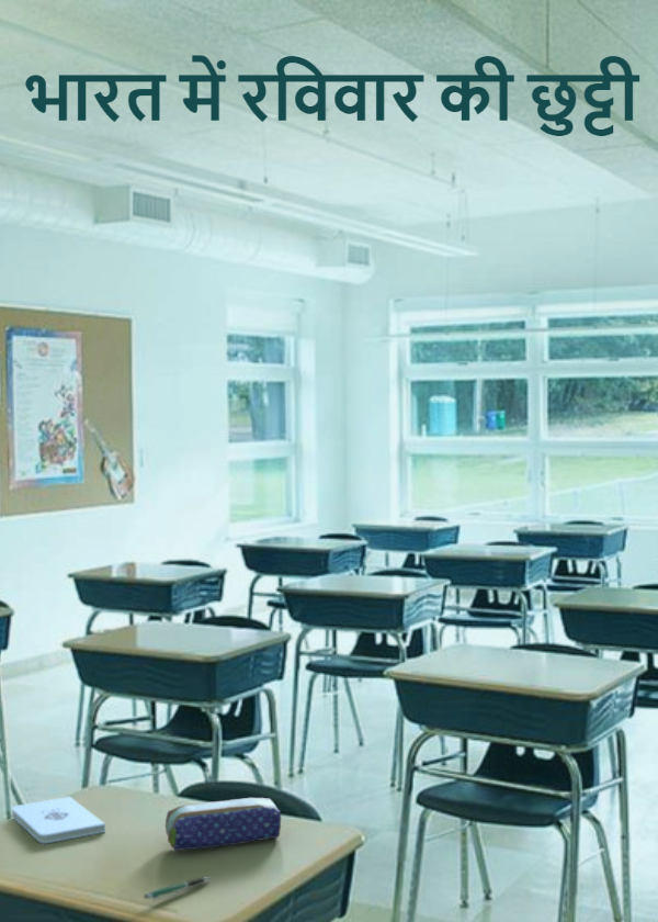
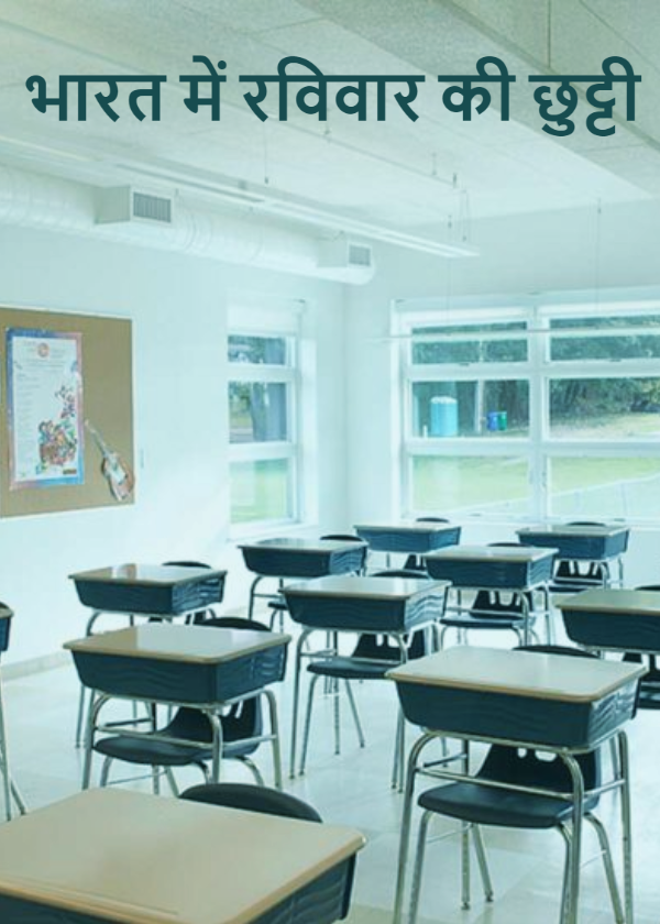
- notepad (56, 819)
- pencil case (223, 822)
- pen (178, 887)
